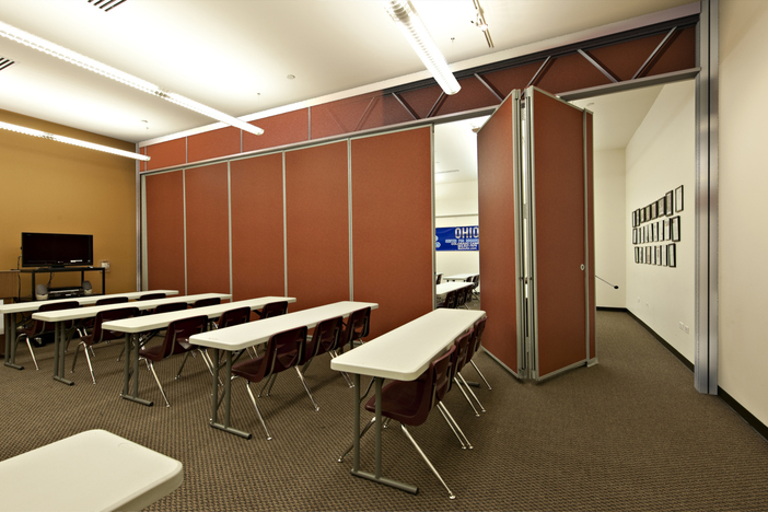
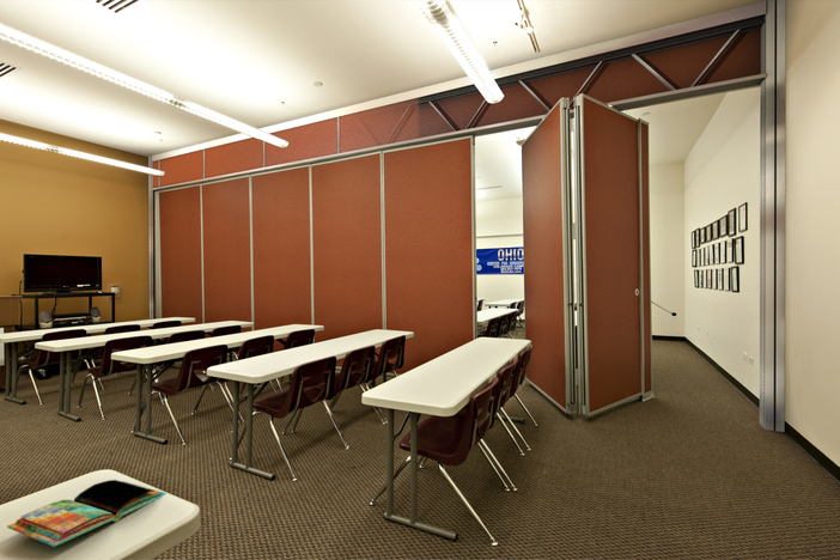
+ book (93, 506)
